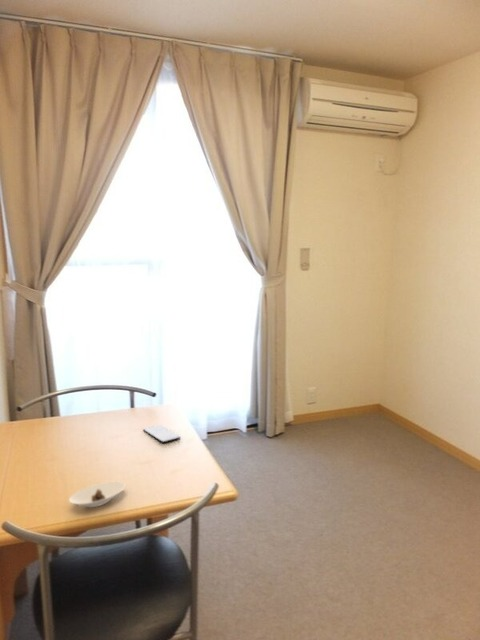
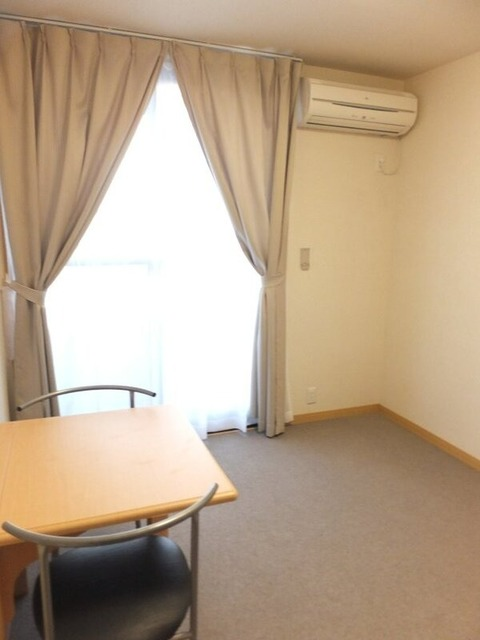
- smartphone (161, 433)
- saucer (98, 495)
